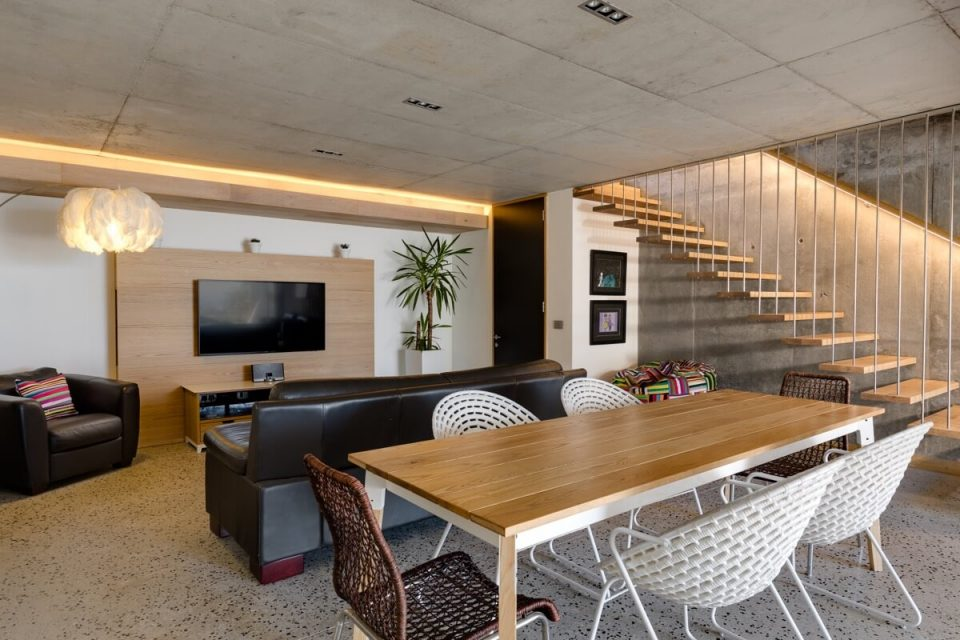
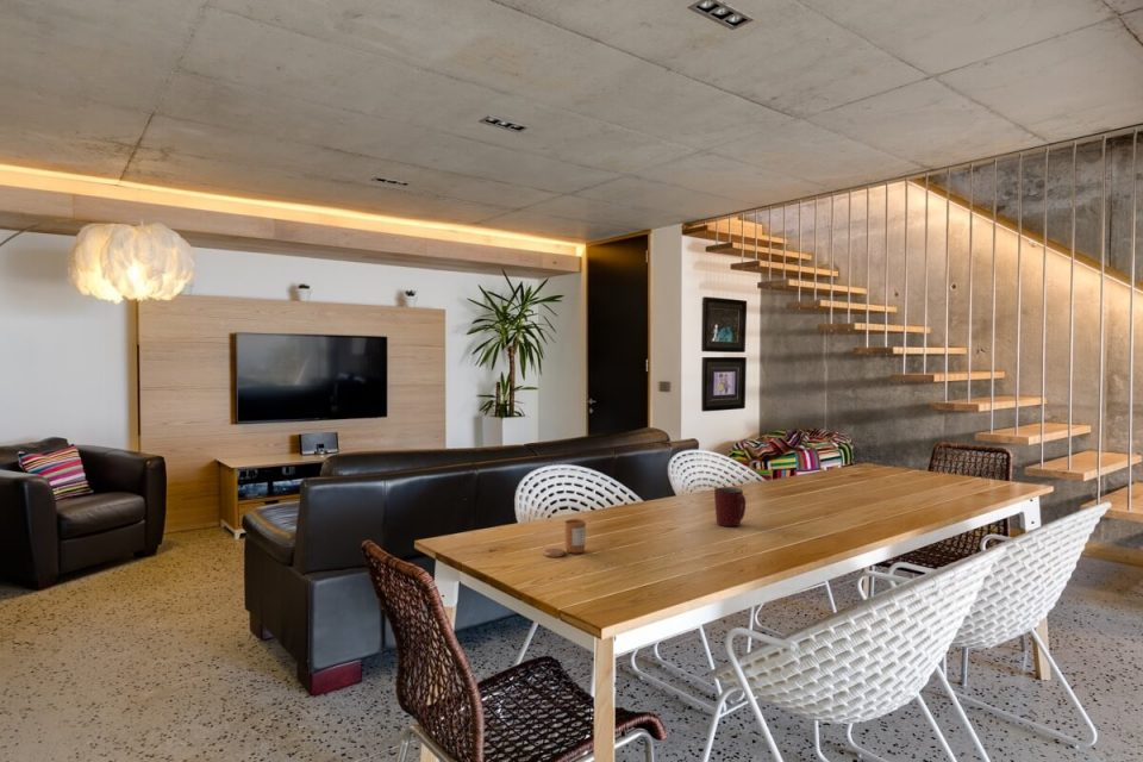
+ mug (731, 507)
+ candle (566, 537)
